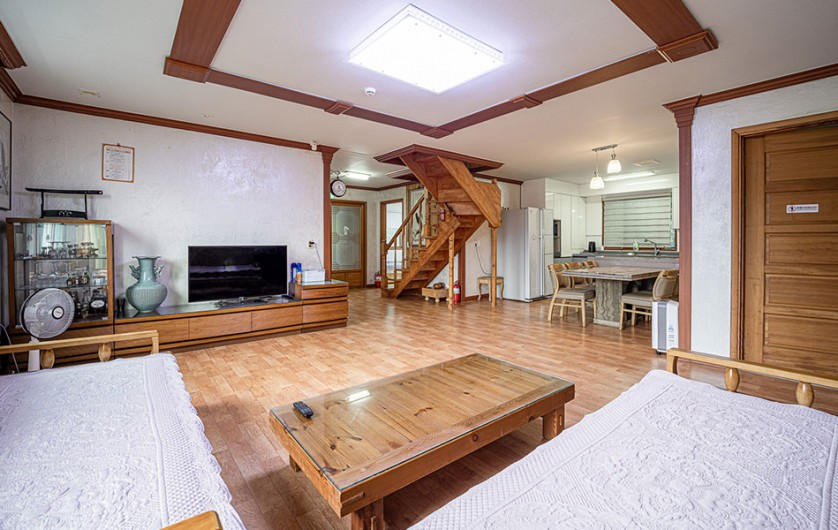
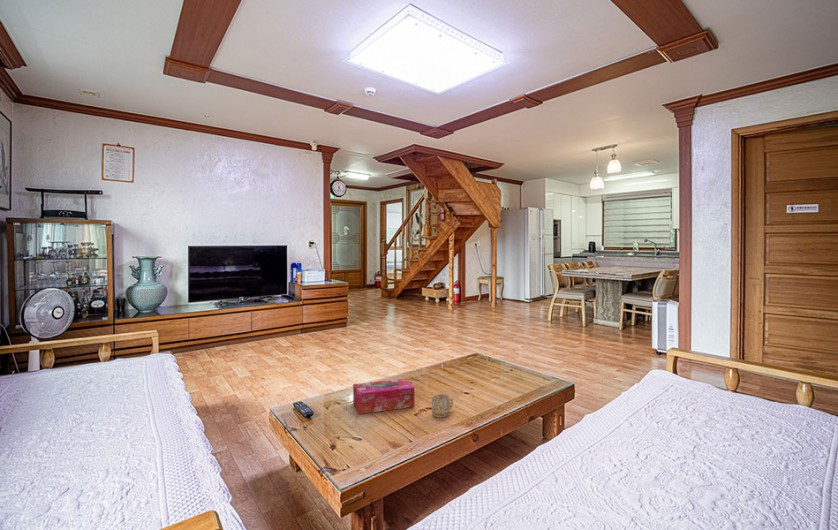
+ mug (443, 404)
+ tissue box (383, 395)
